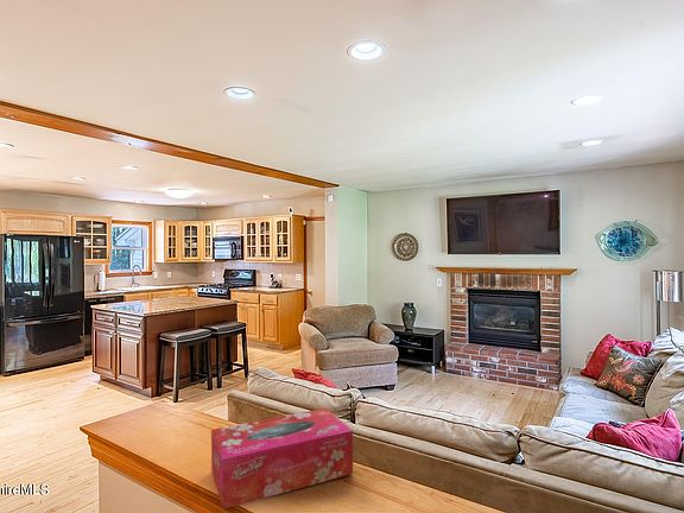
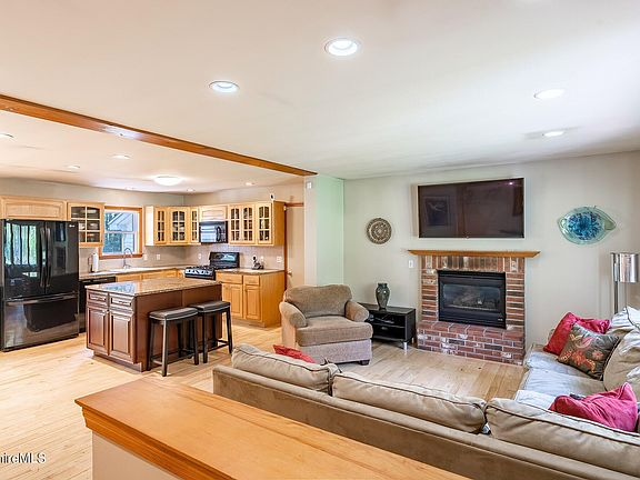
- tissue box (281, 451)
